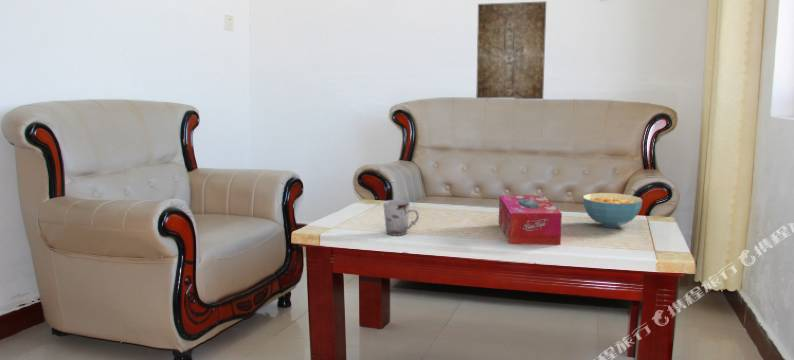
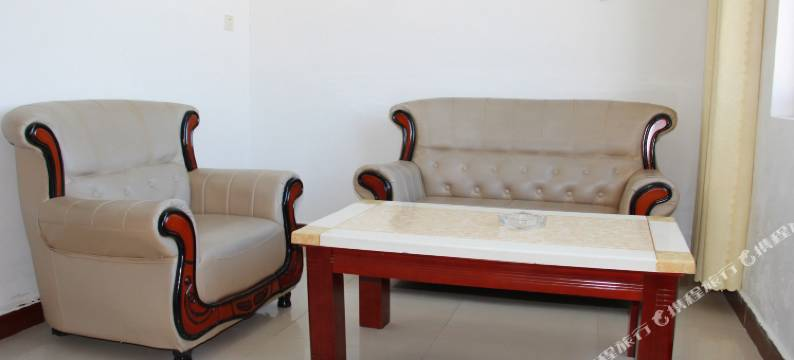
- wall art (510, 54)
- cereal bowl (611, 211)
- tissue box (527, 218)
- cup (401, 218)
